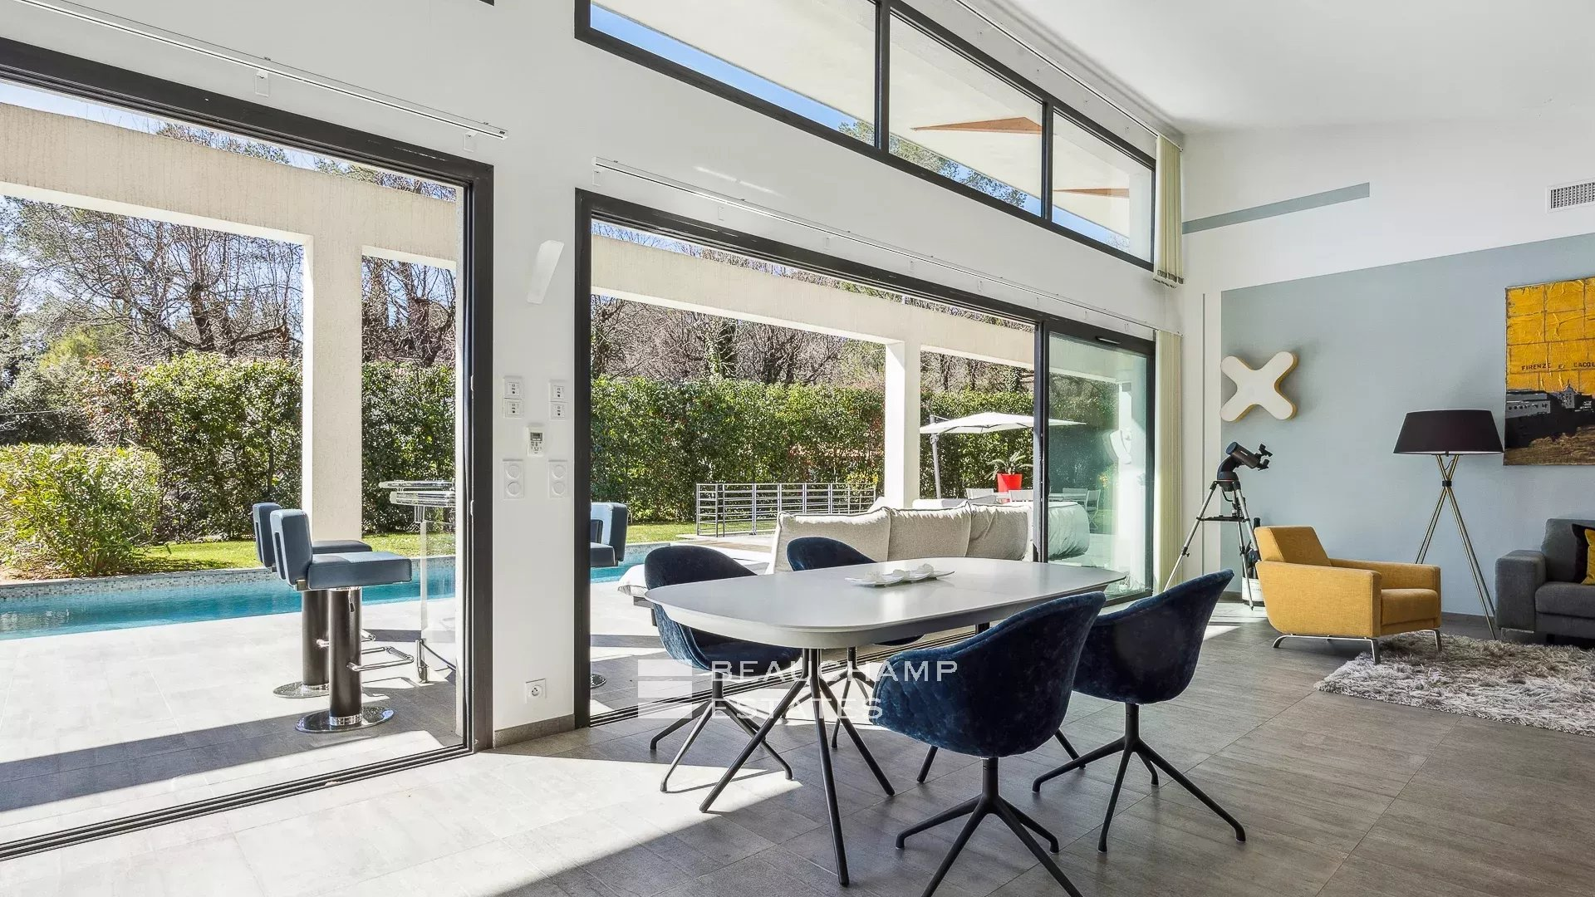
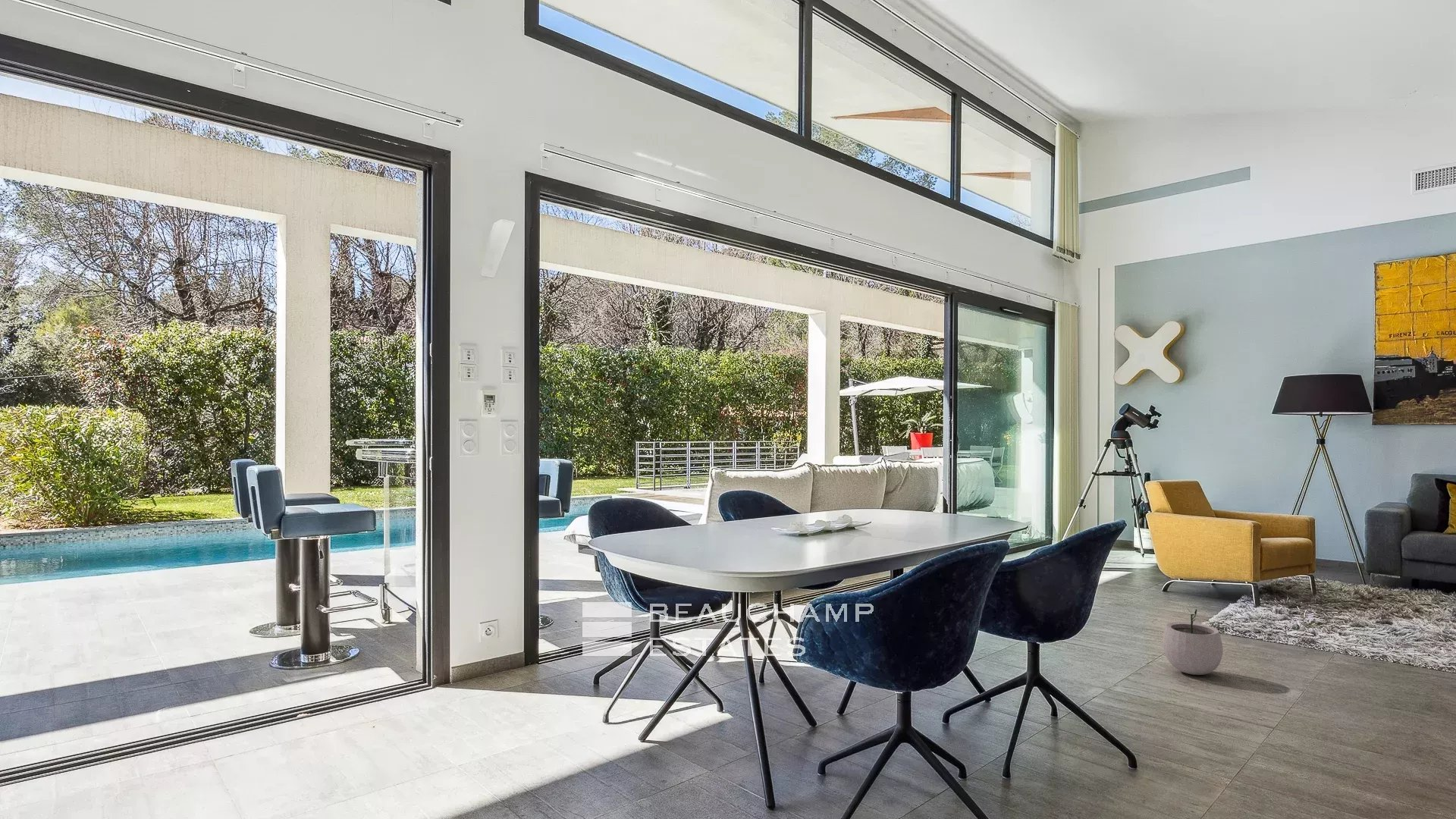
+ plant pot (1192, 640)
